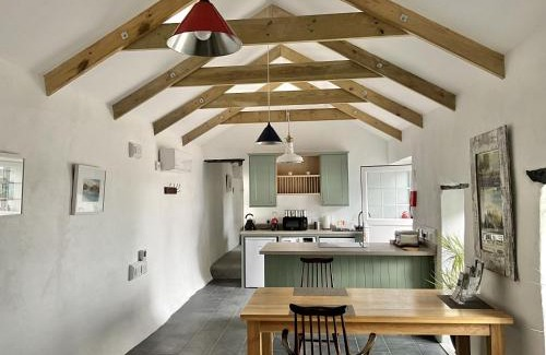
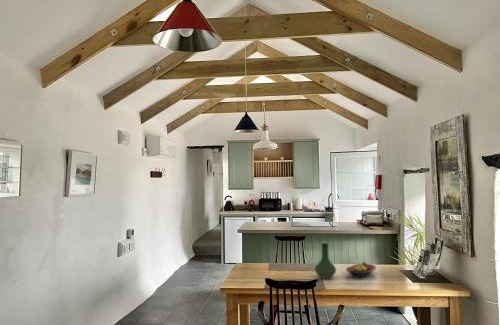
+ vase (325, 260)
+ fruit bowl (361, 268)
